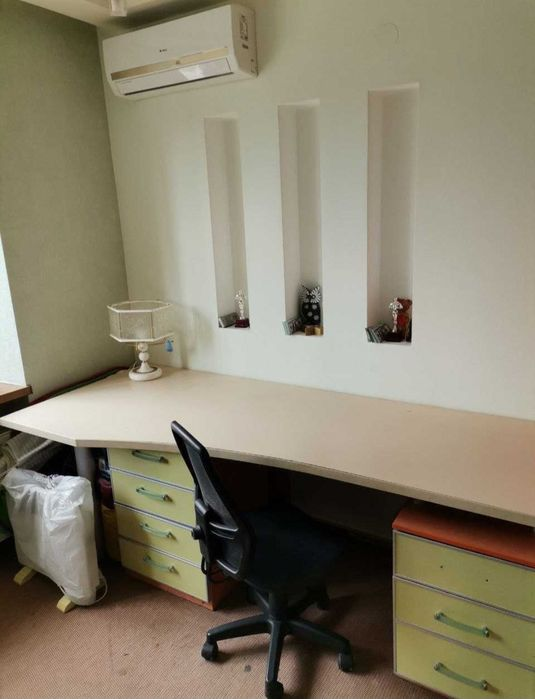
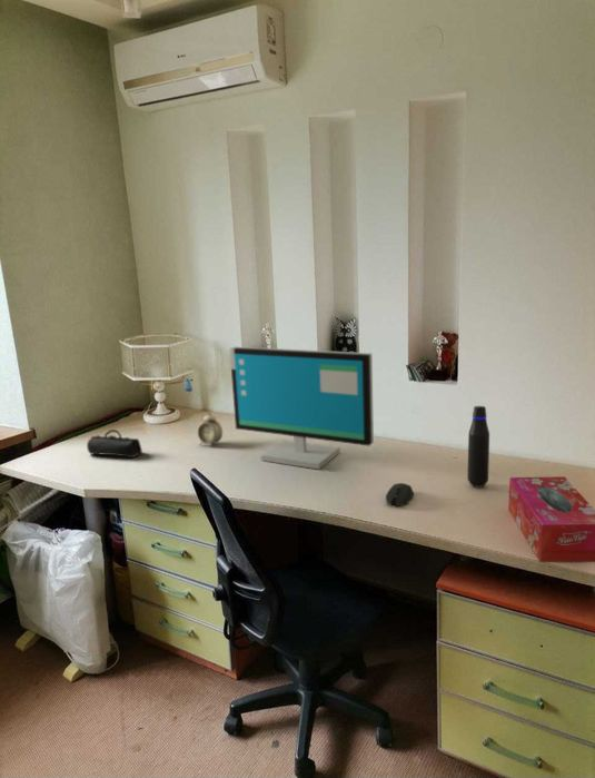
+ pencil case (112, 442)
+ water bottle (478, 446)
+ computer mouse (399, 492)
+ tissue box (553, 515)
+ alarm clock (209, 426)
+ computer monitor (298, 404)
